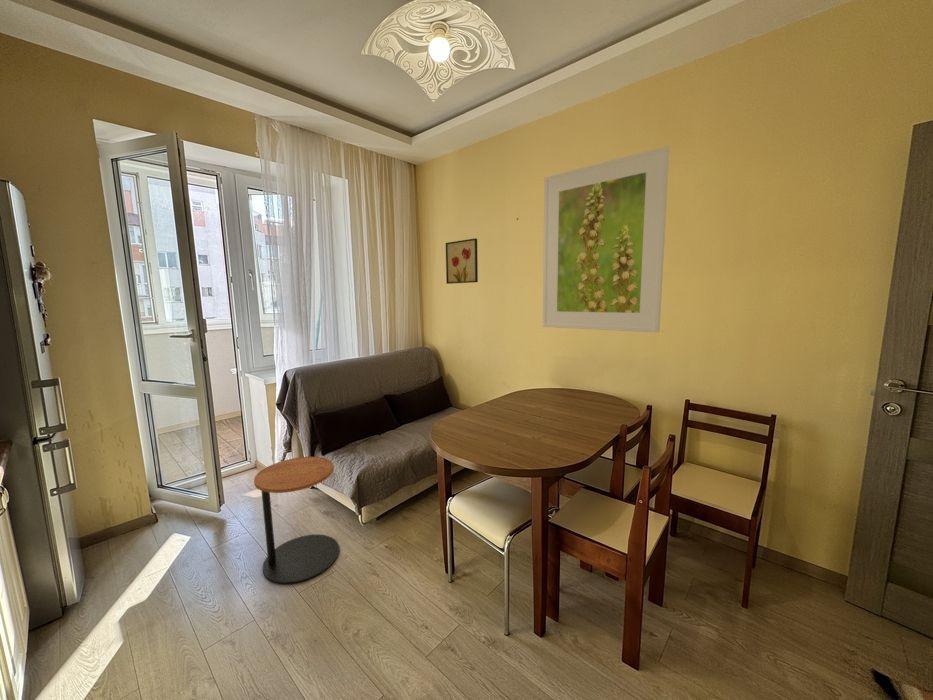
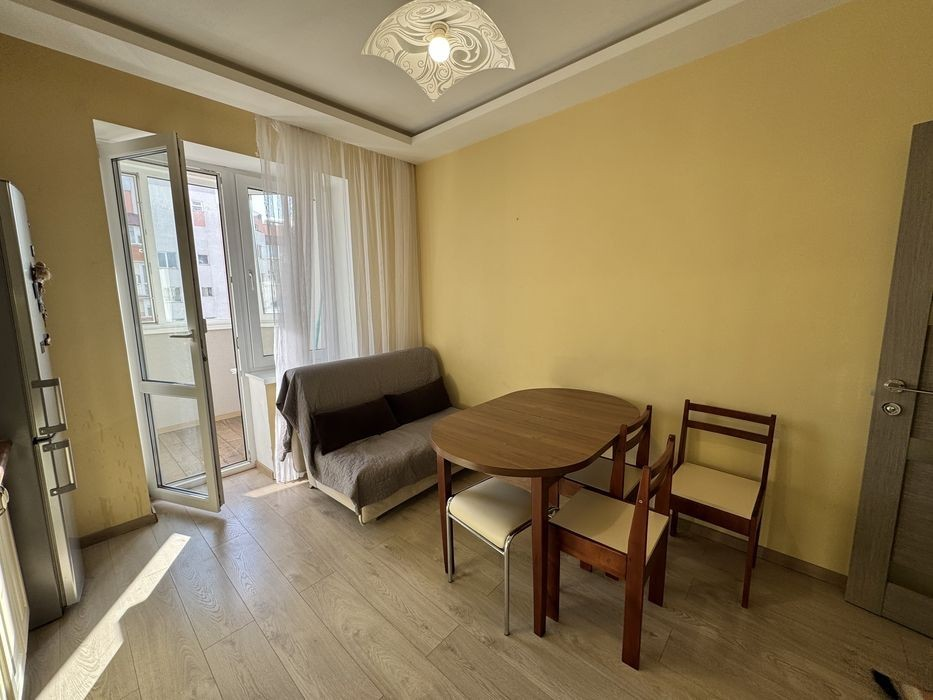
- wall art (461, 262)
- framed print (597, 248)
- side table (301, 536)
